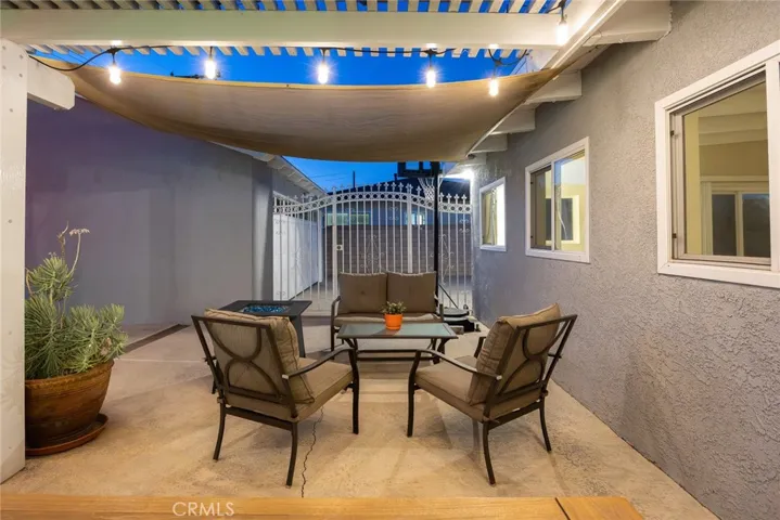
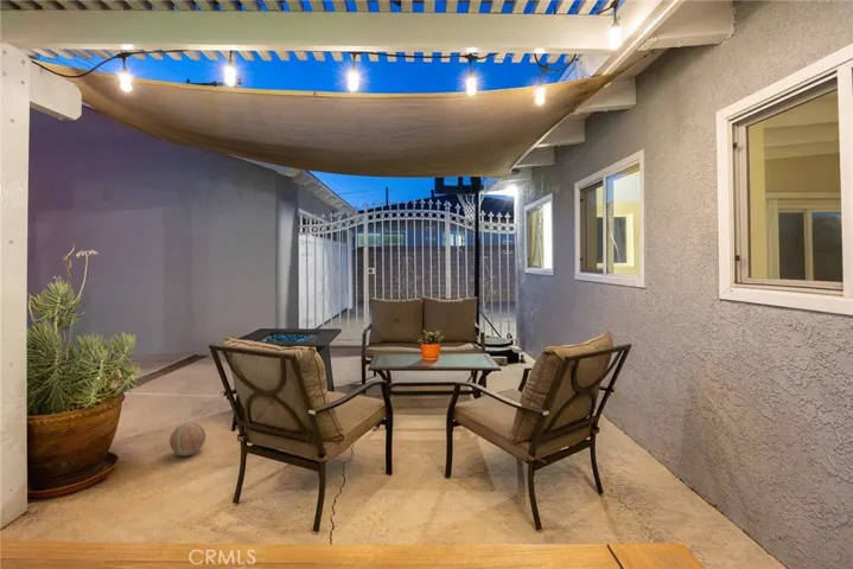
+ ball (187, 439)
